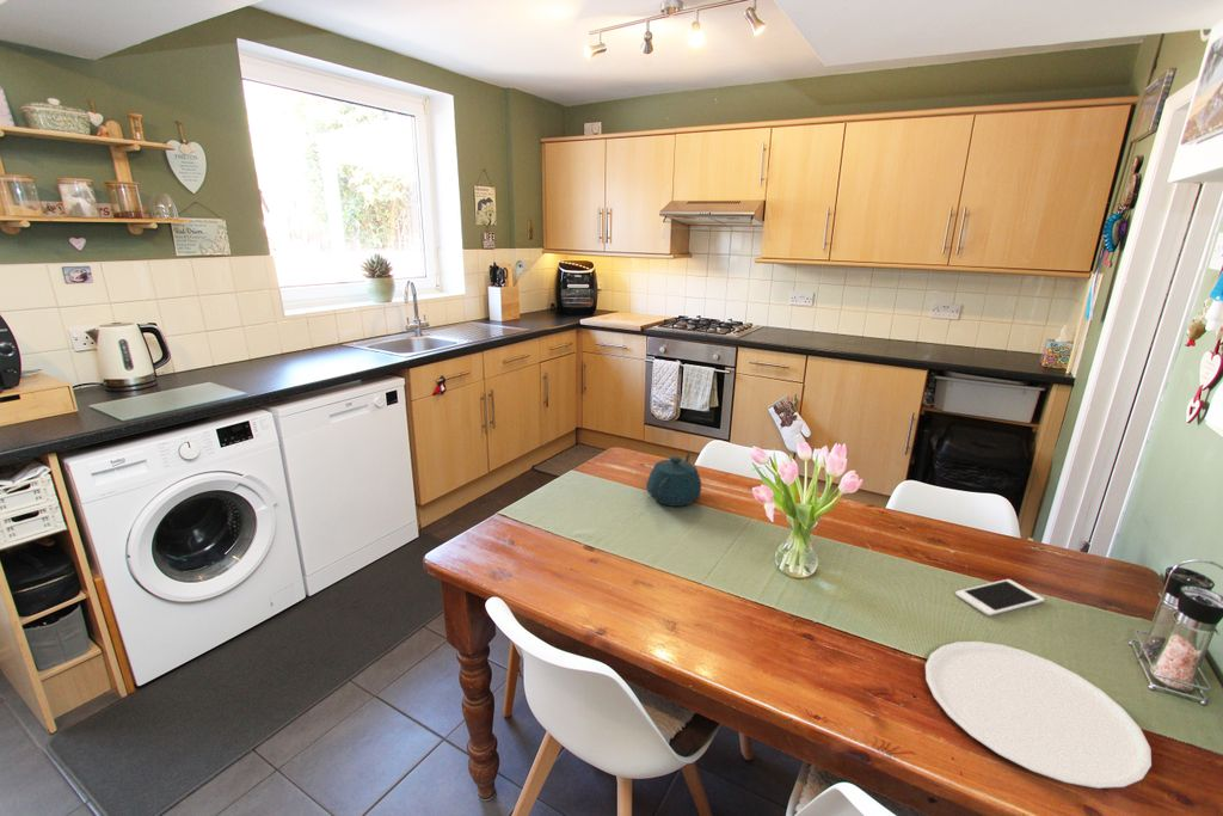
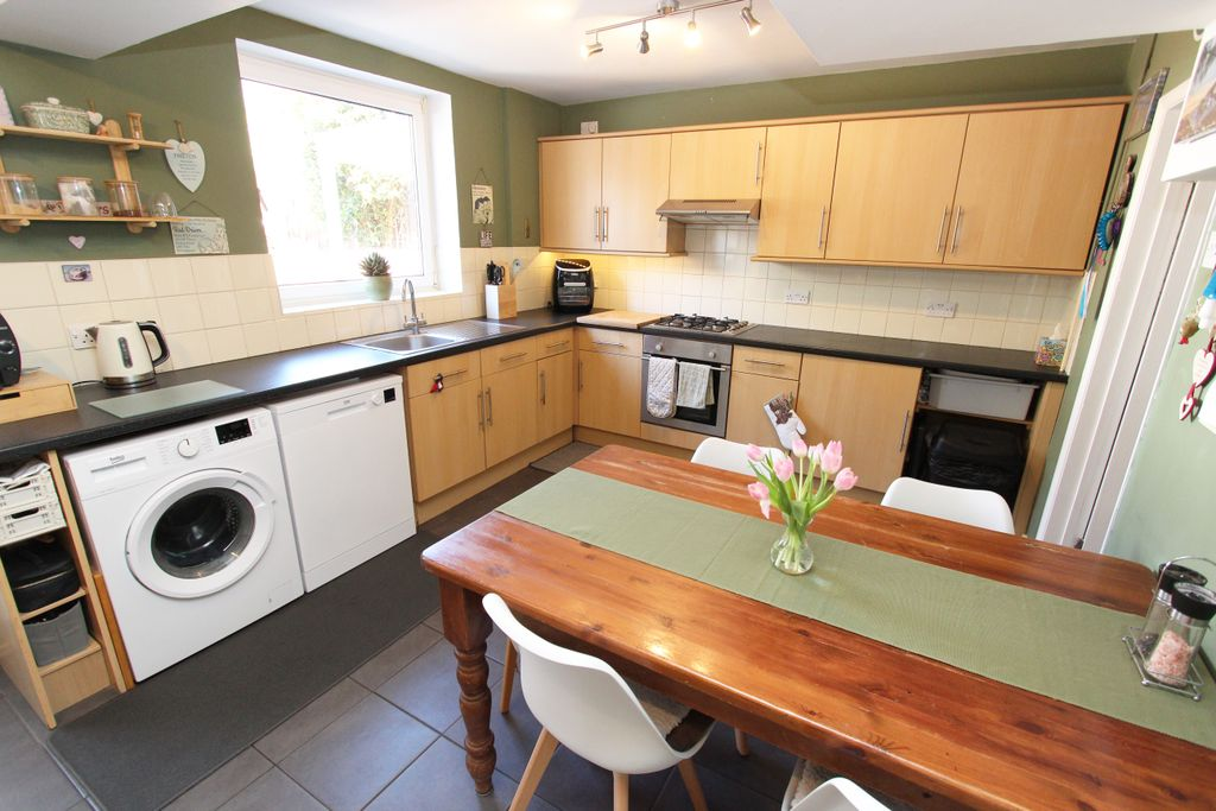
- cell phone (998, 596)
- teapot (675, 477)
- plate (1027, 704)
